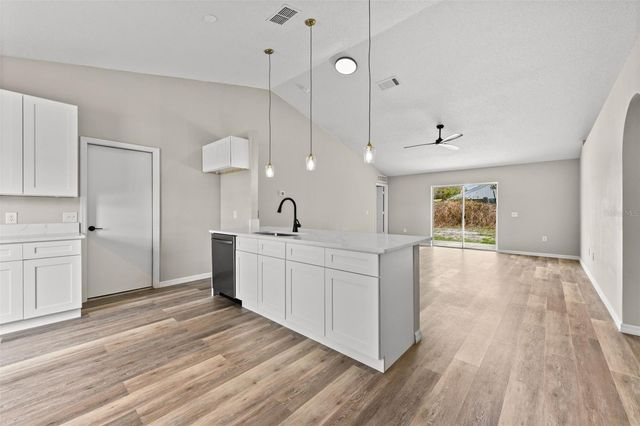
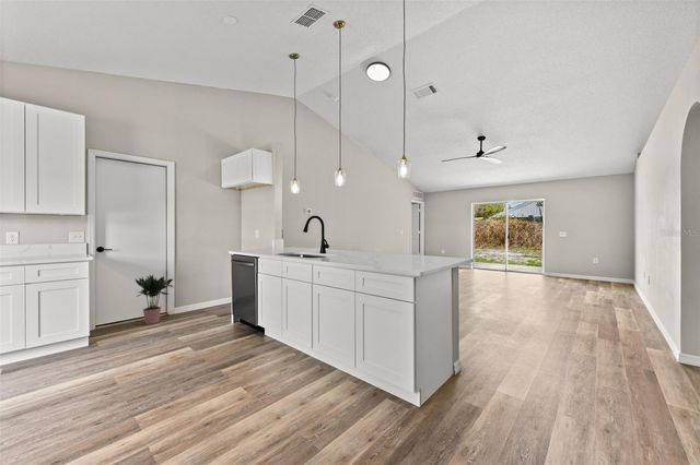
+ potted plant (153, 297)
